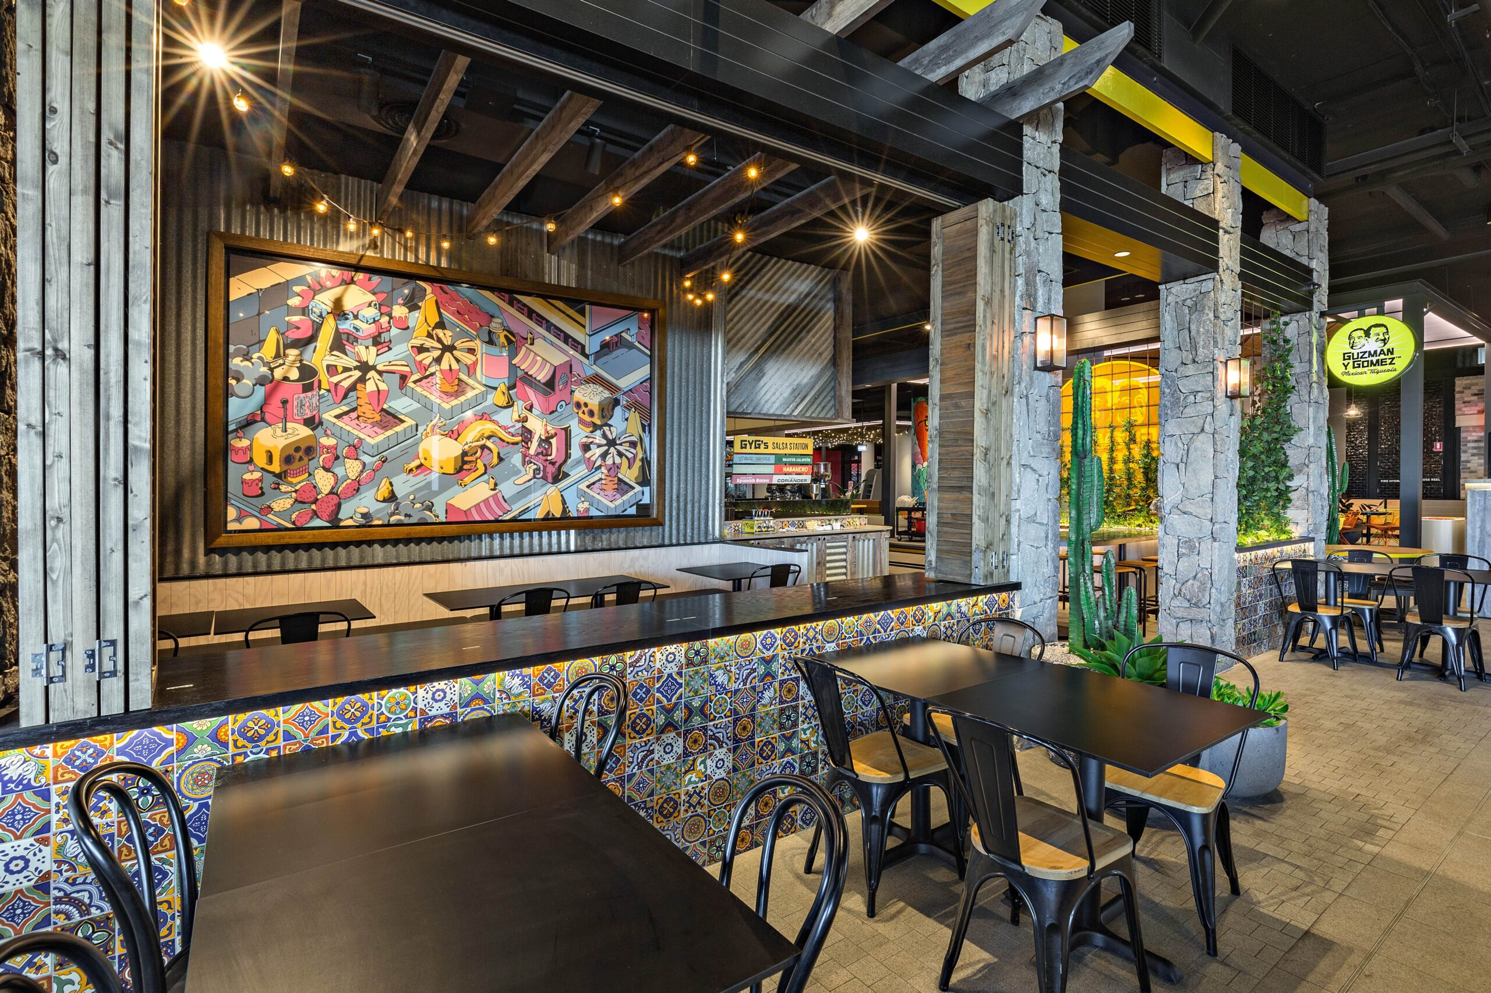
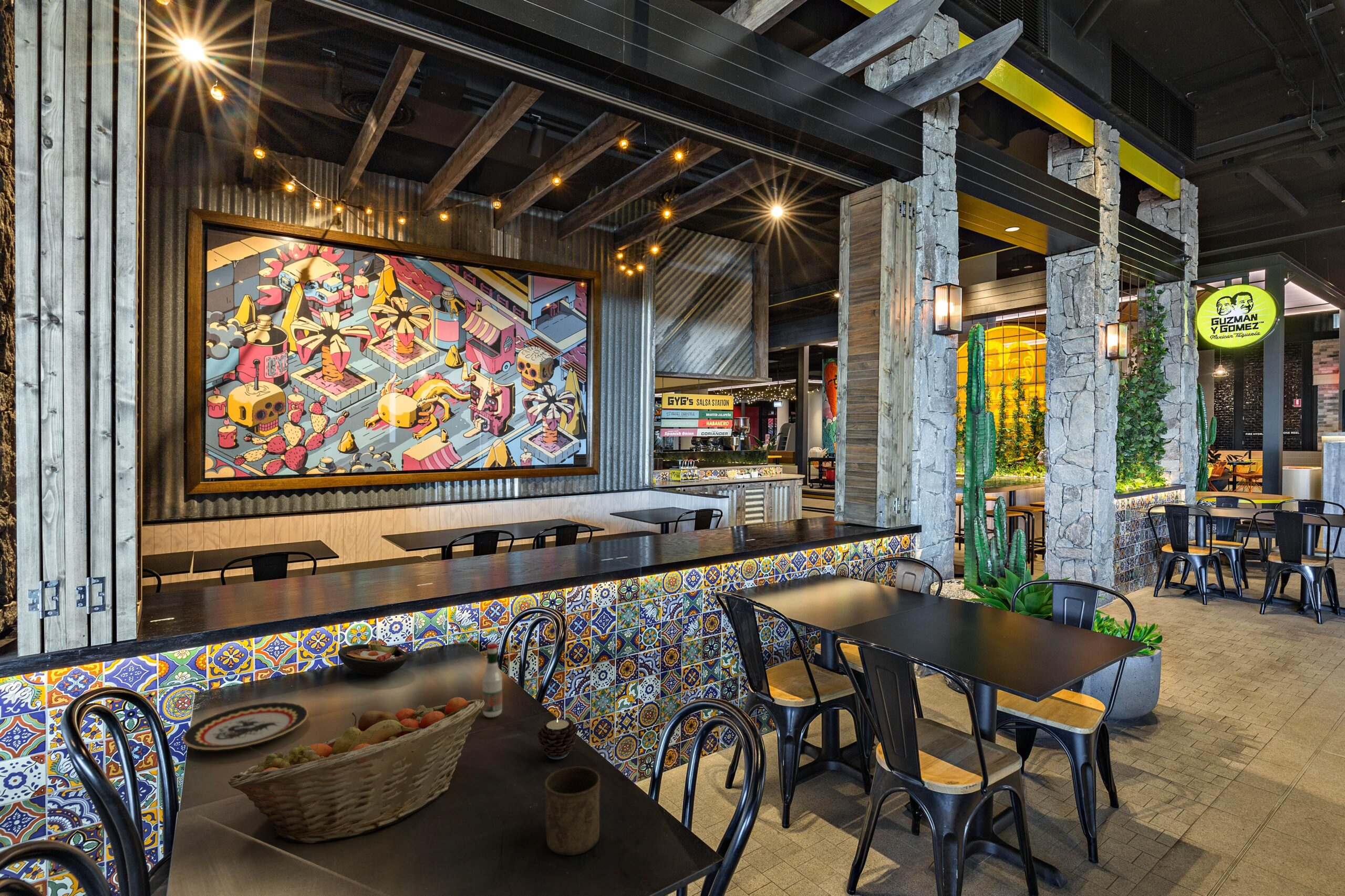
+ fruit basket (369, 756)
+ cup (573, 809)
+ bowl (373, 661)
+ tabasco sauce (492, 680)
+ plate (248, 727)
+ candle (557, 736)
